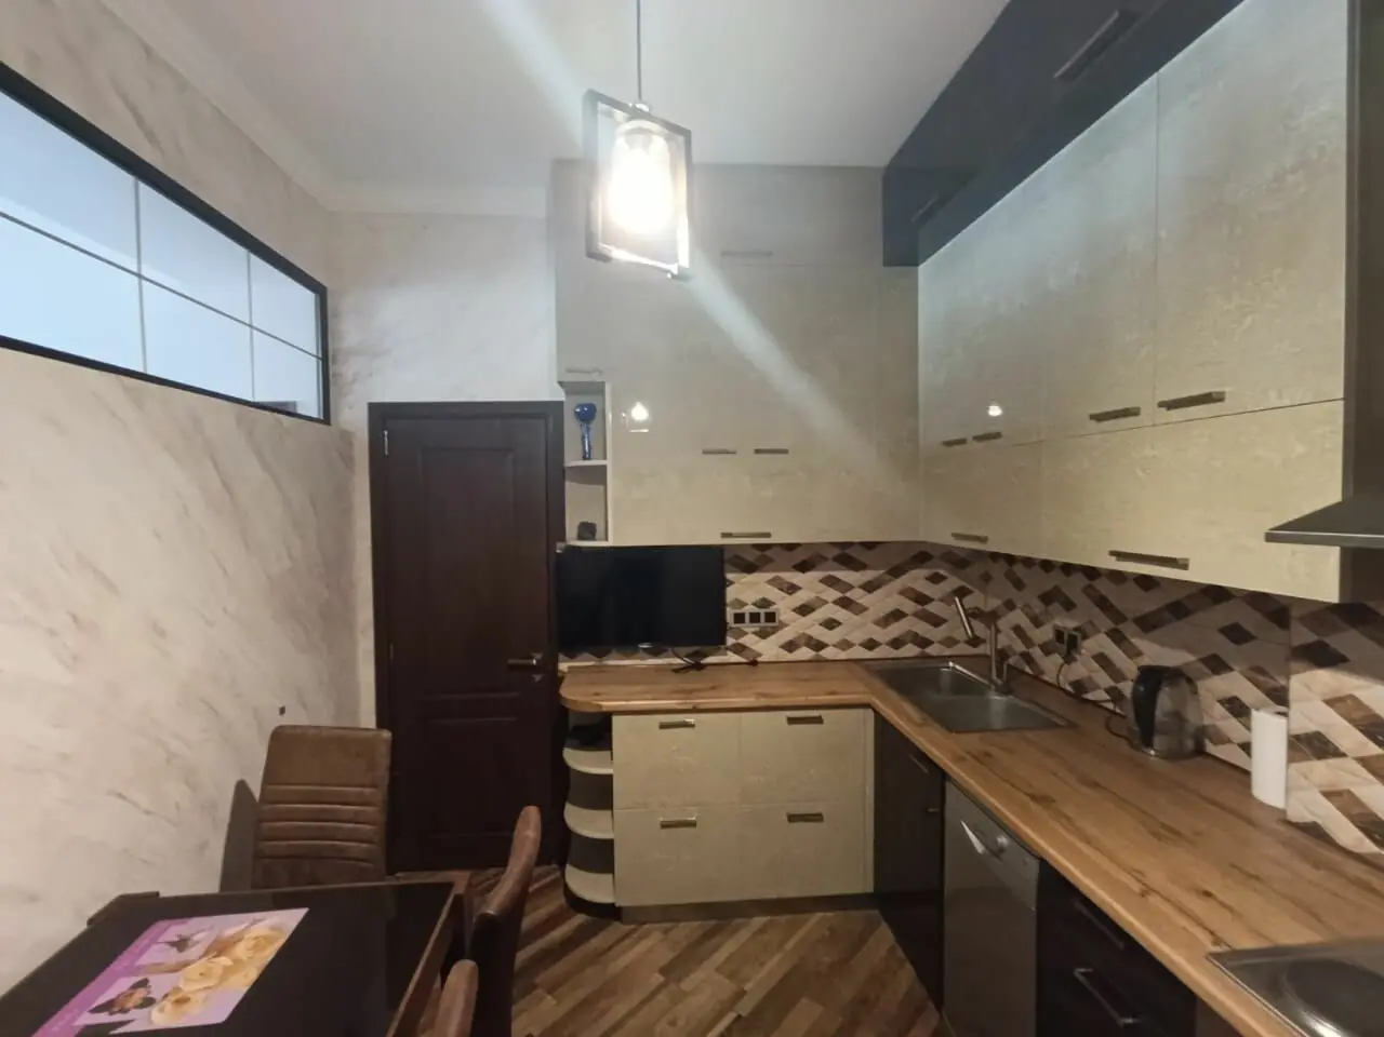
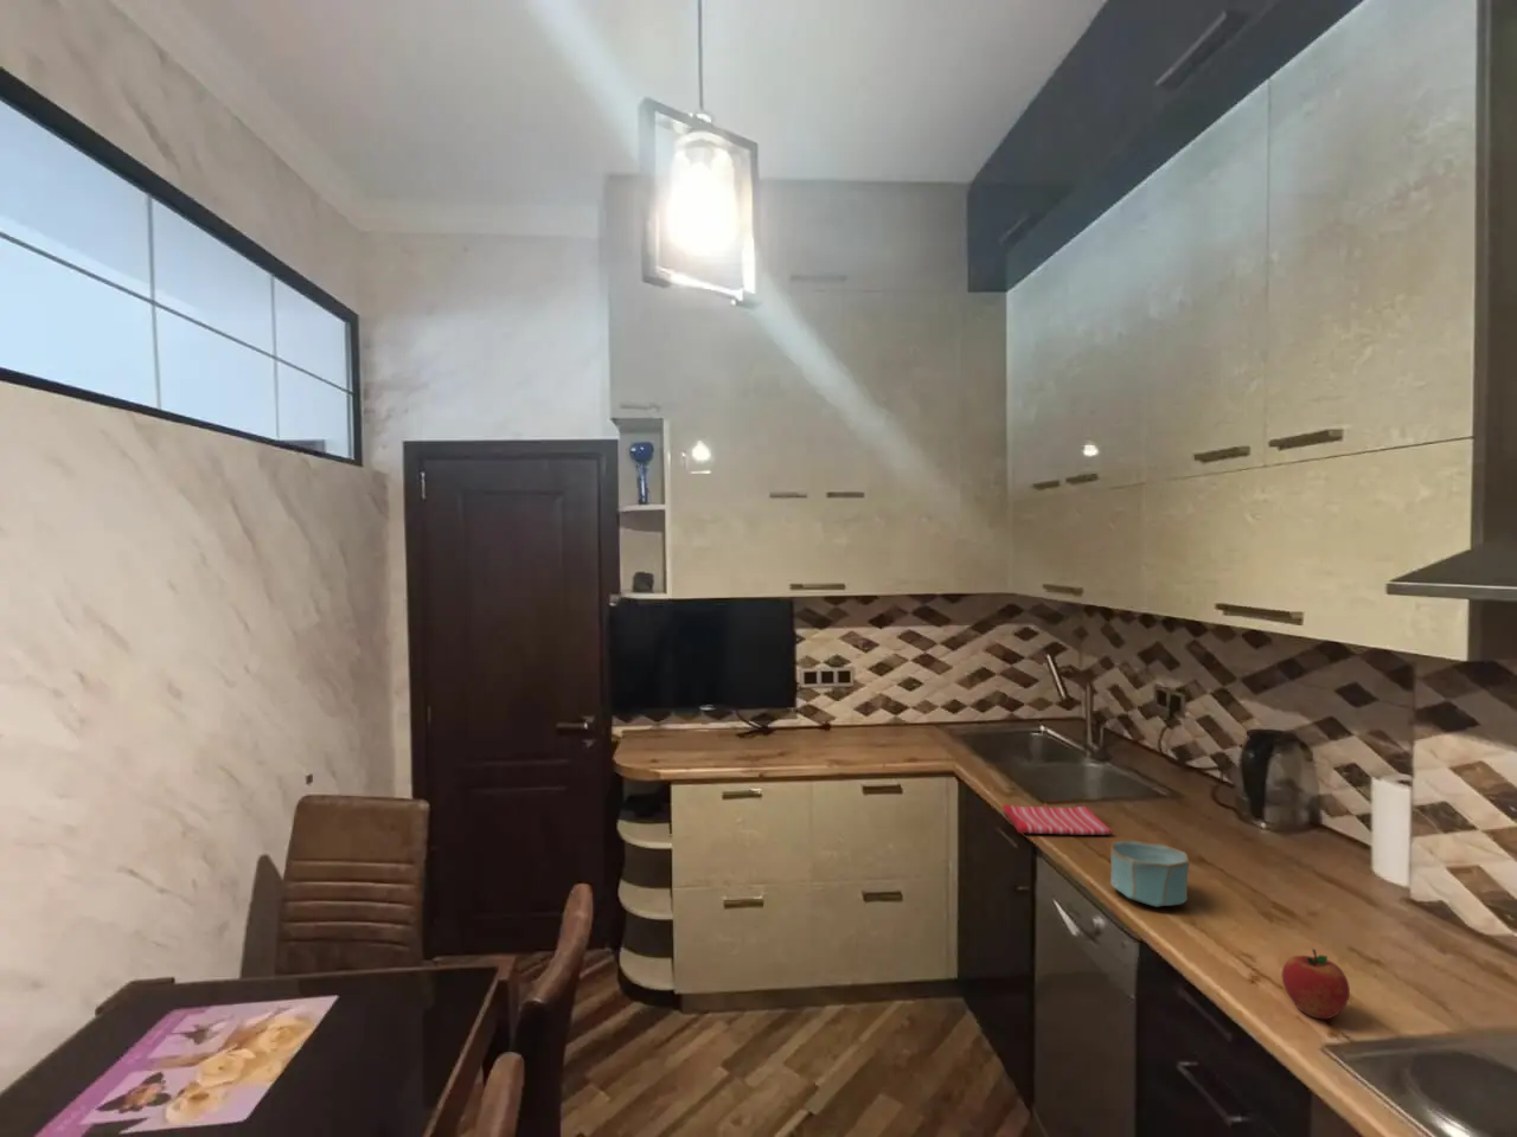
+ bowl (1147, 873)
+ apple (1314, 981)
+ dish towel (1054, 818)
